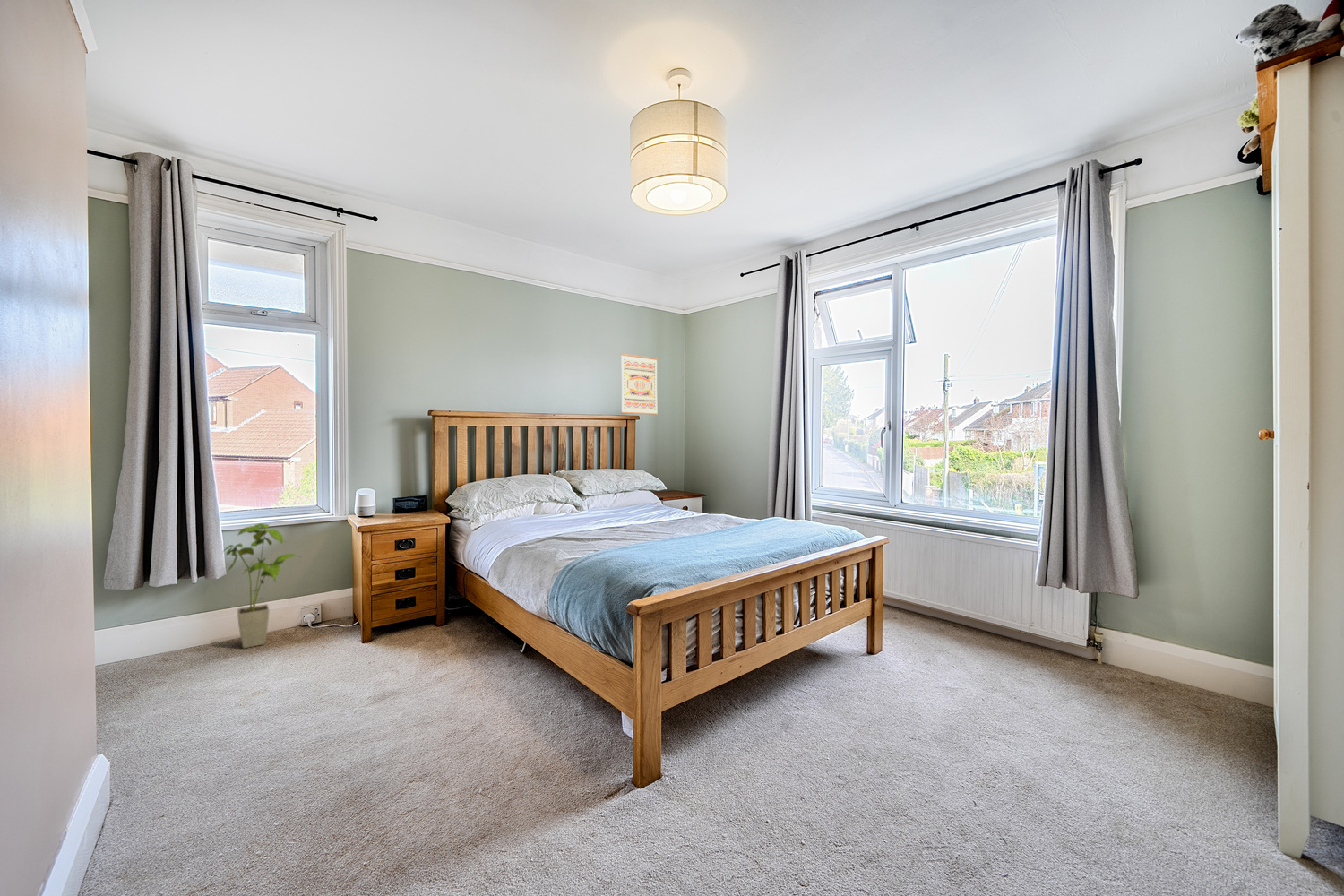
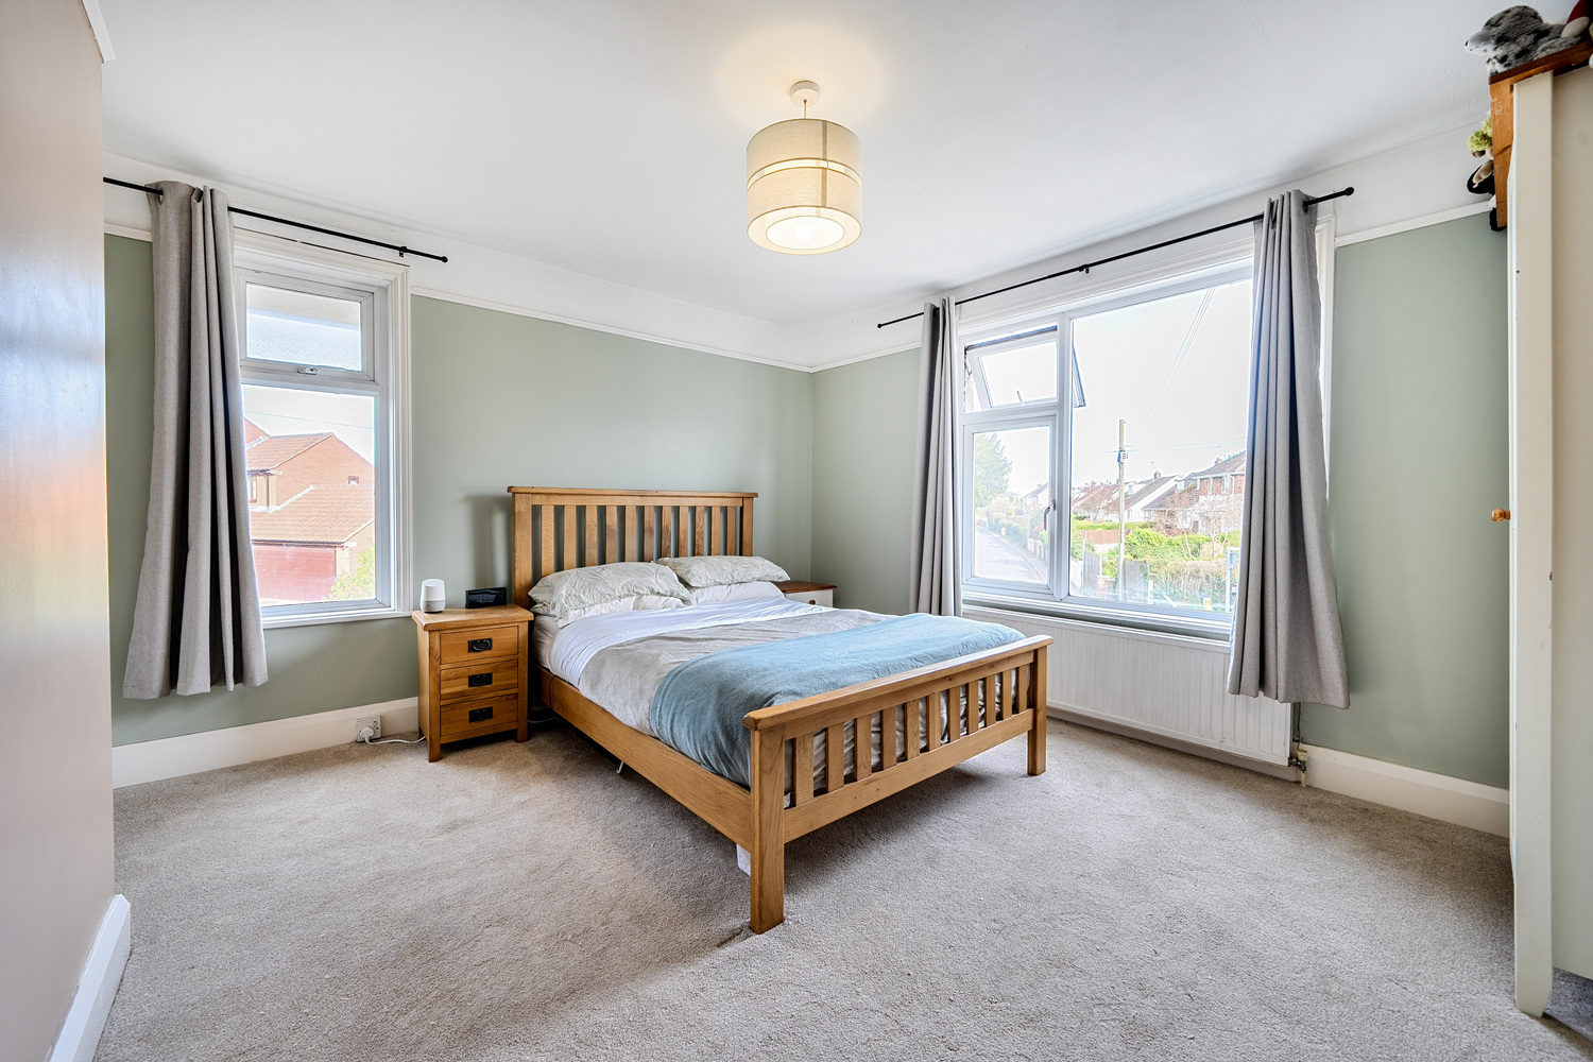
- wall art (640, 384)
- house plant (263, 582)
